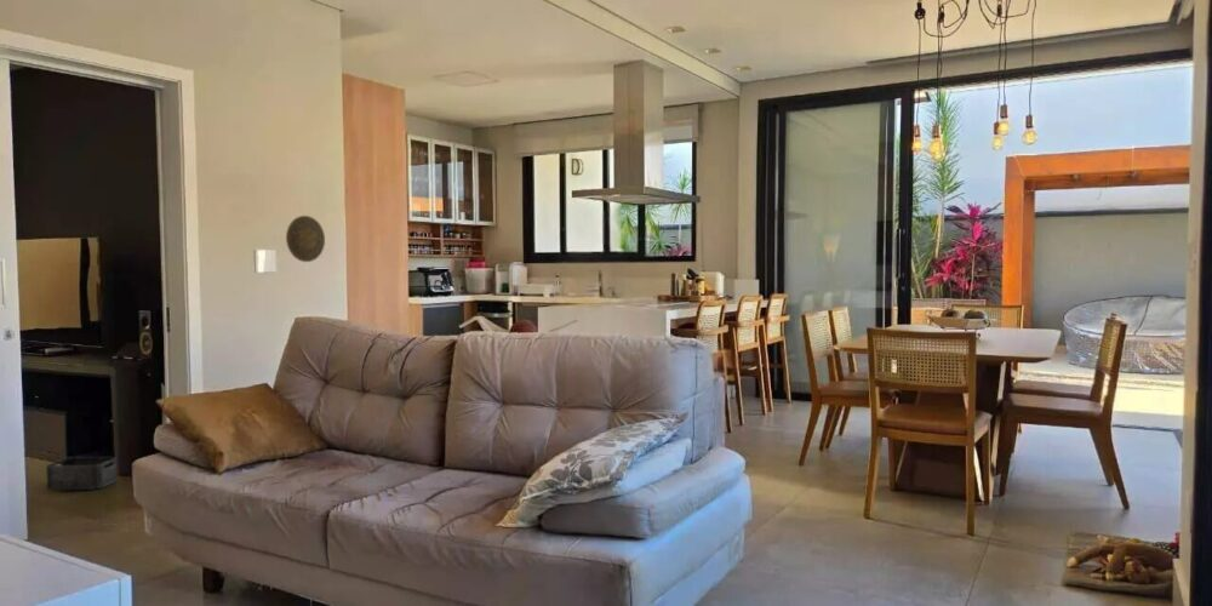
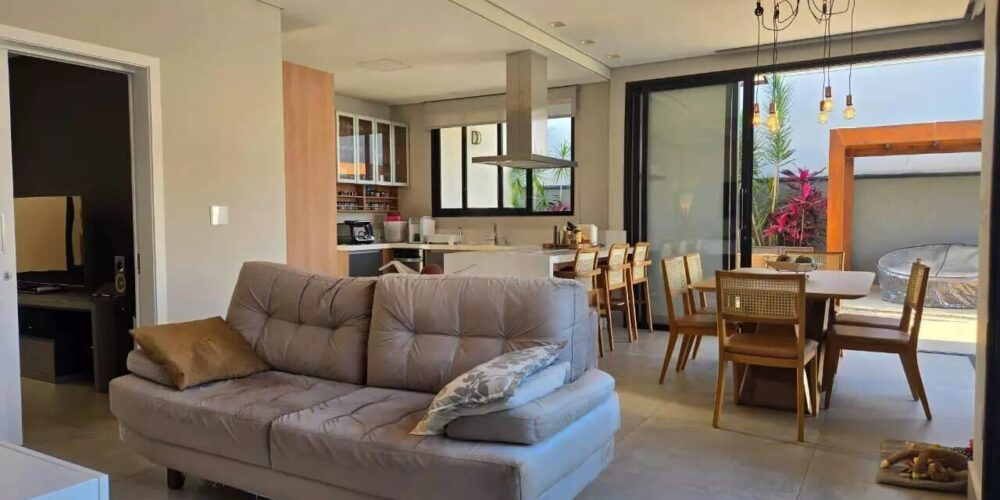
- storage bin (82, 473)
- decorative plate (307, 239)
